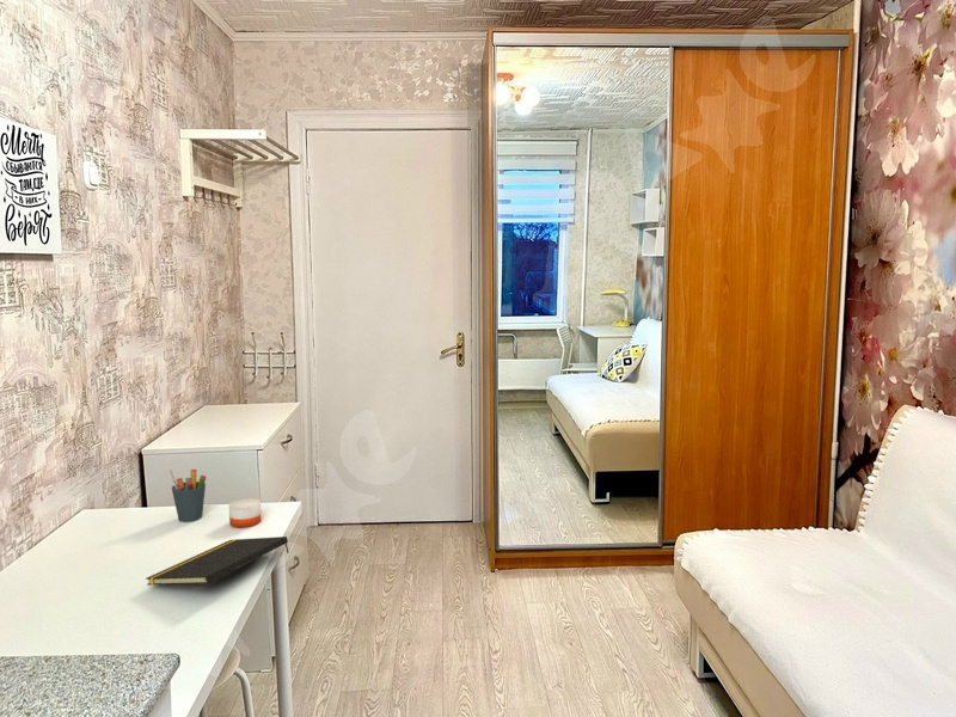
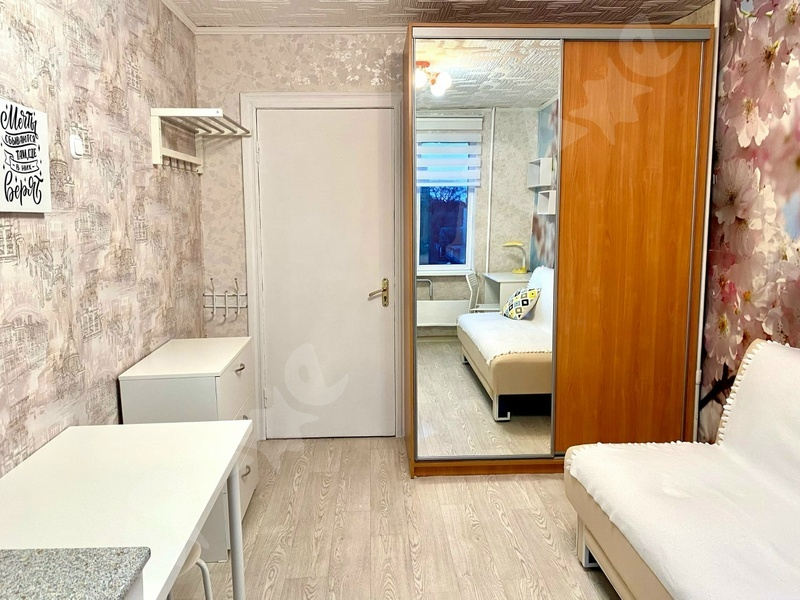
- candle (244, 502)
- pen holder (189, 492)
- notepad (220, 559)
